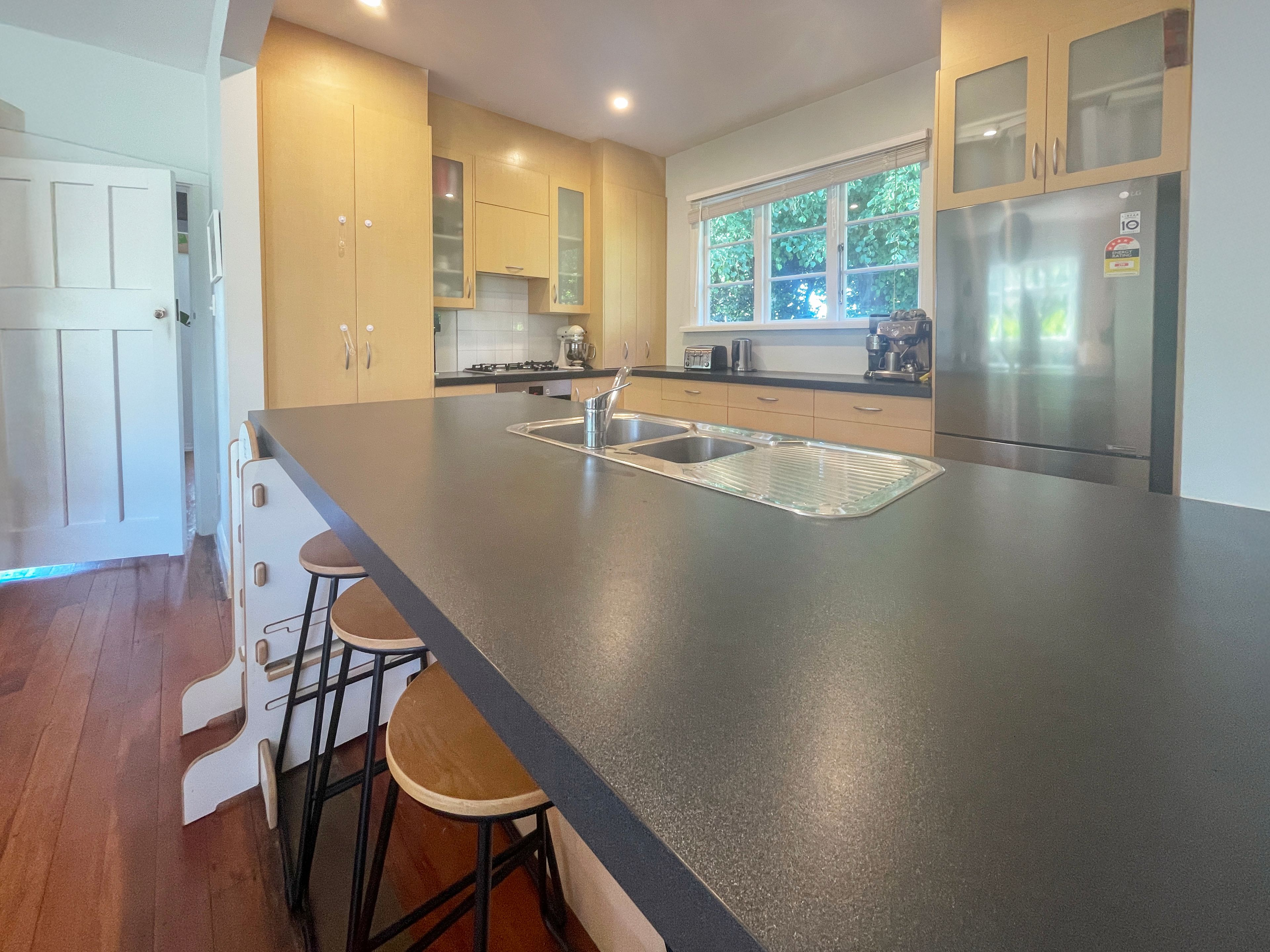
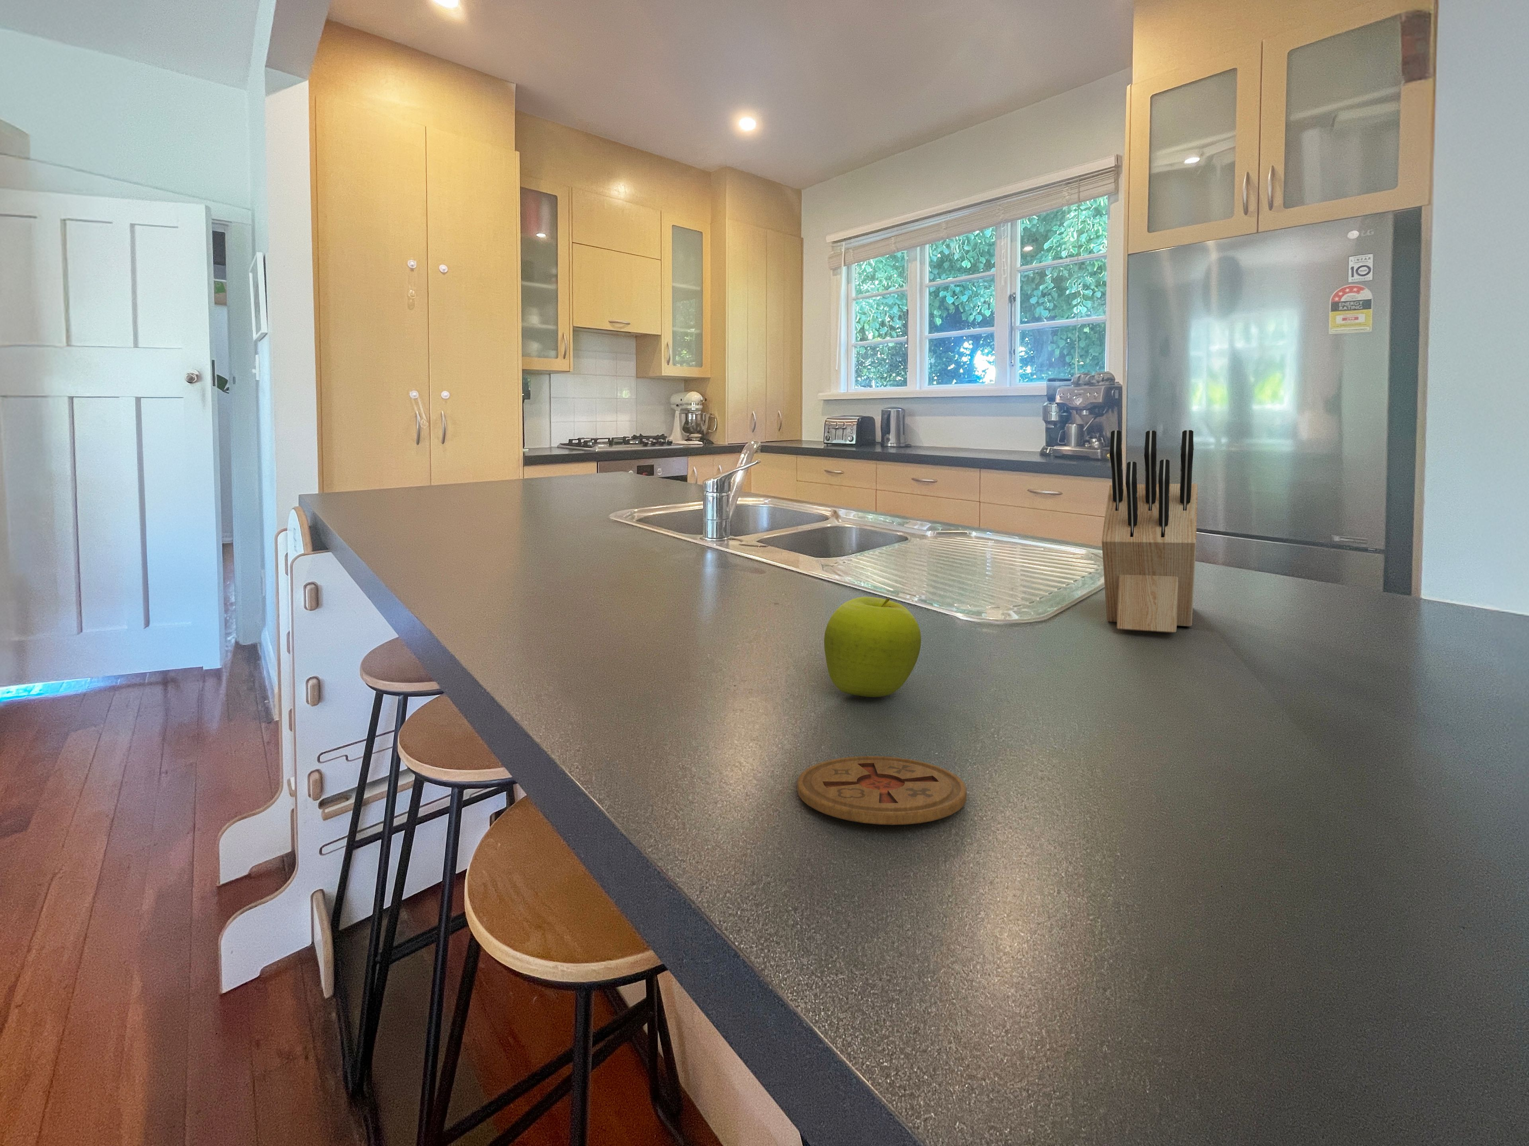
+ fruit (872, 646)
+ coaster (880, 787)
+ knife block (1151, 532)
